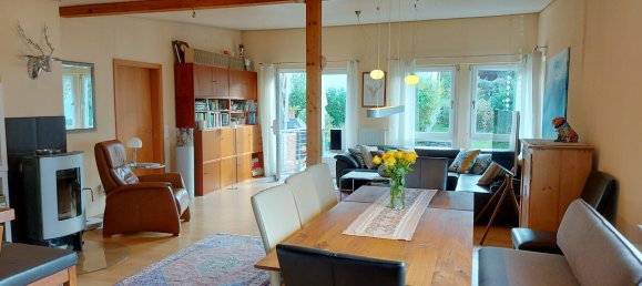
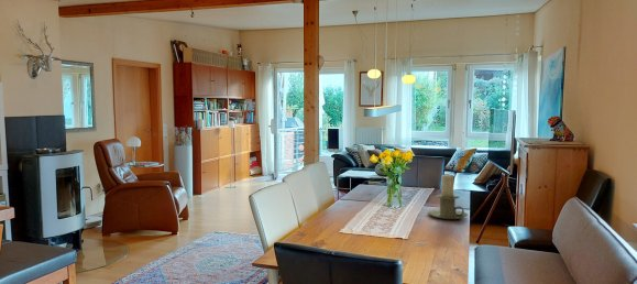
+ candle holder (447, 195)
